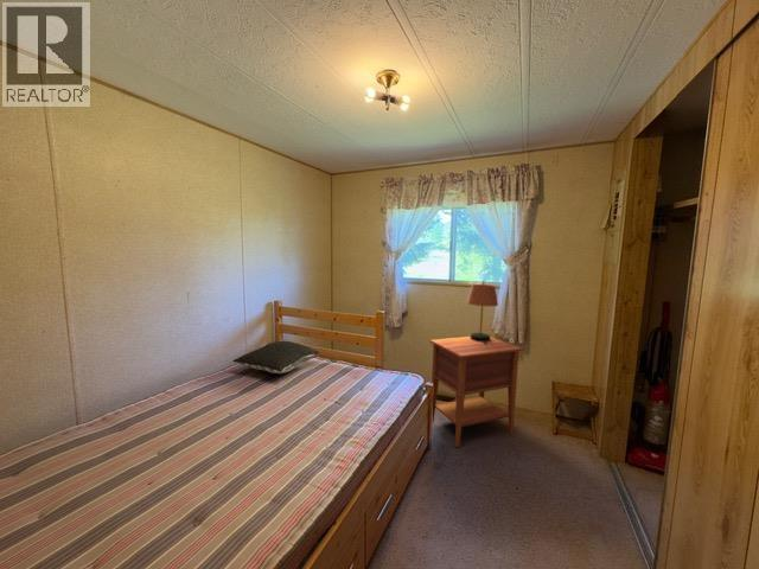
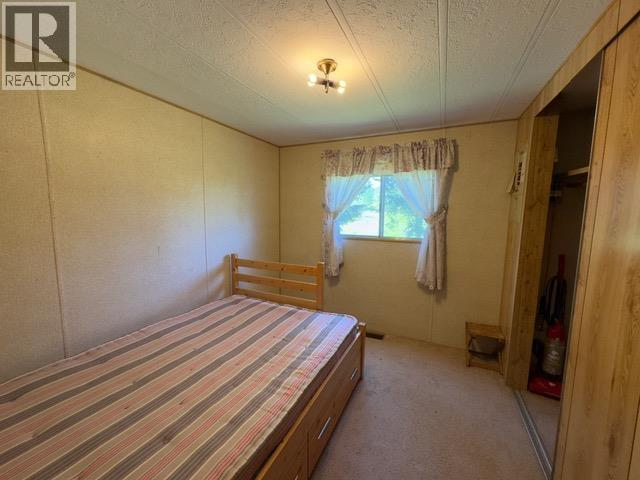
- nightstand (472, 385)
- table lamp (481, 309)
- pillow (278, 357)
